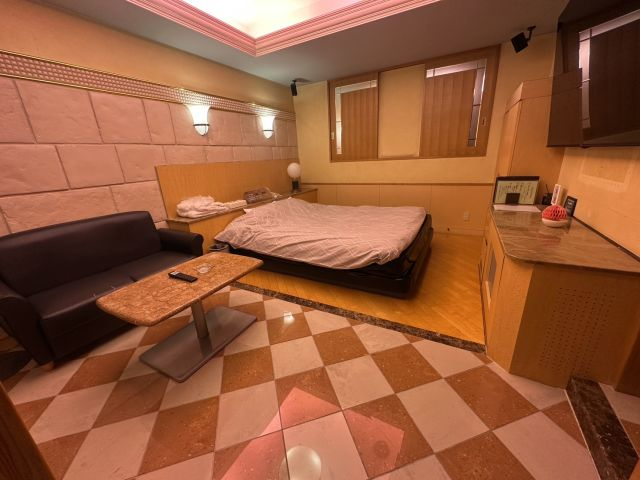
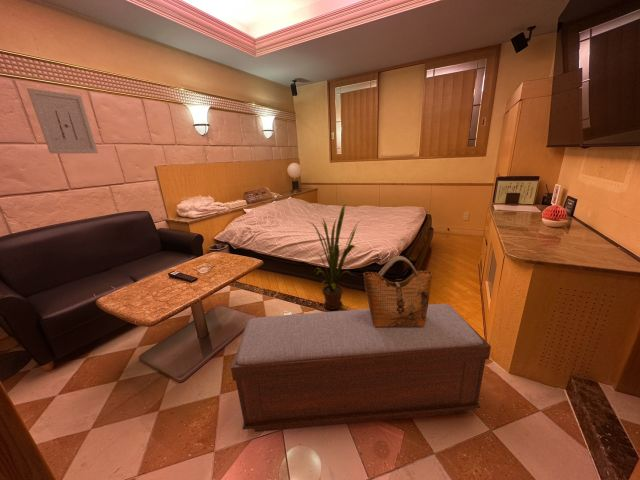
+ house plant (331, 258)
+ grocery bag (396, 288)
+ wall art (65, 123)
+ bench (356, 361)
